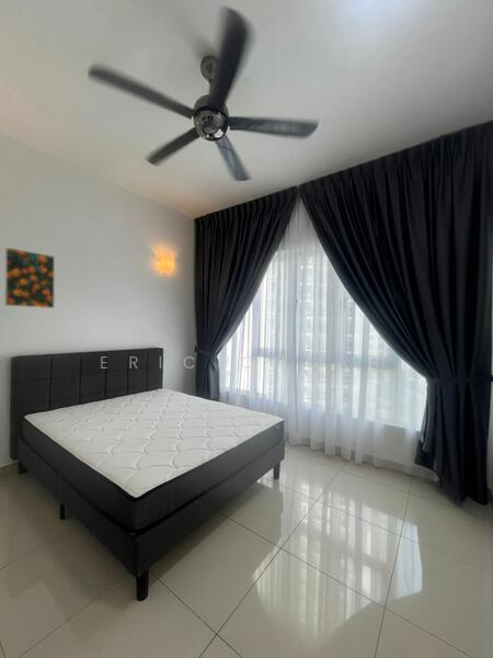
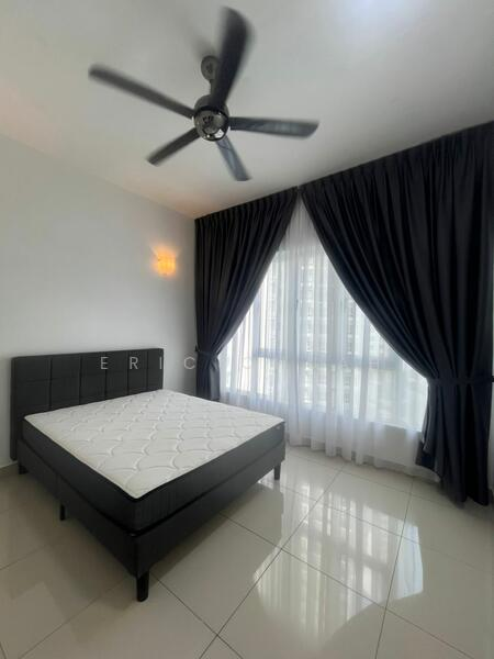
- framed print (31, 279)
